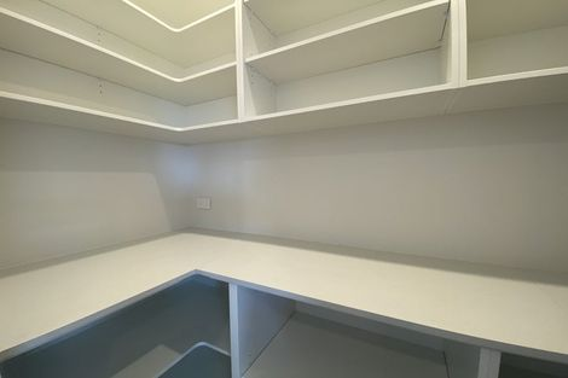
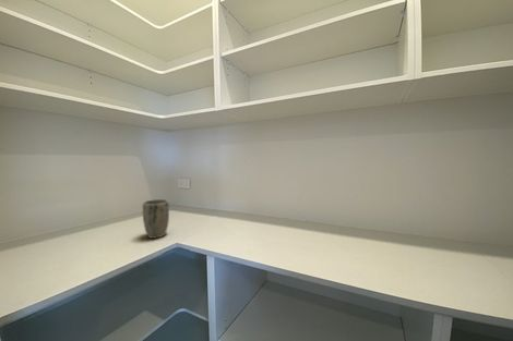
+ plant pot (156, 218)
